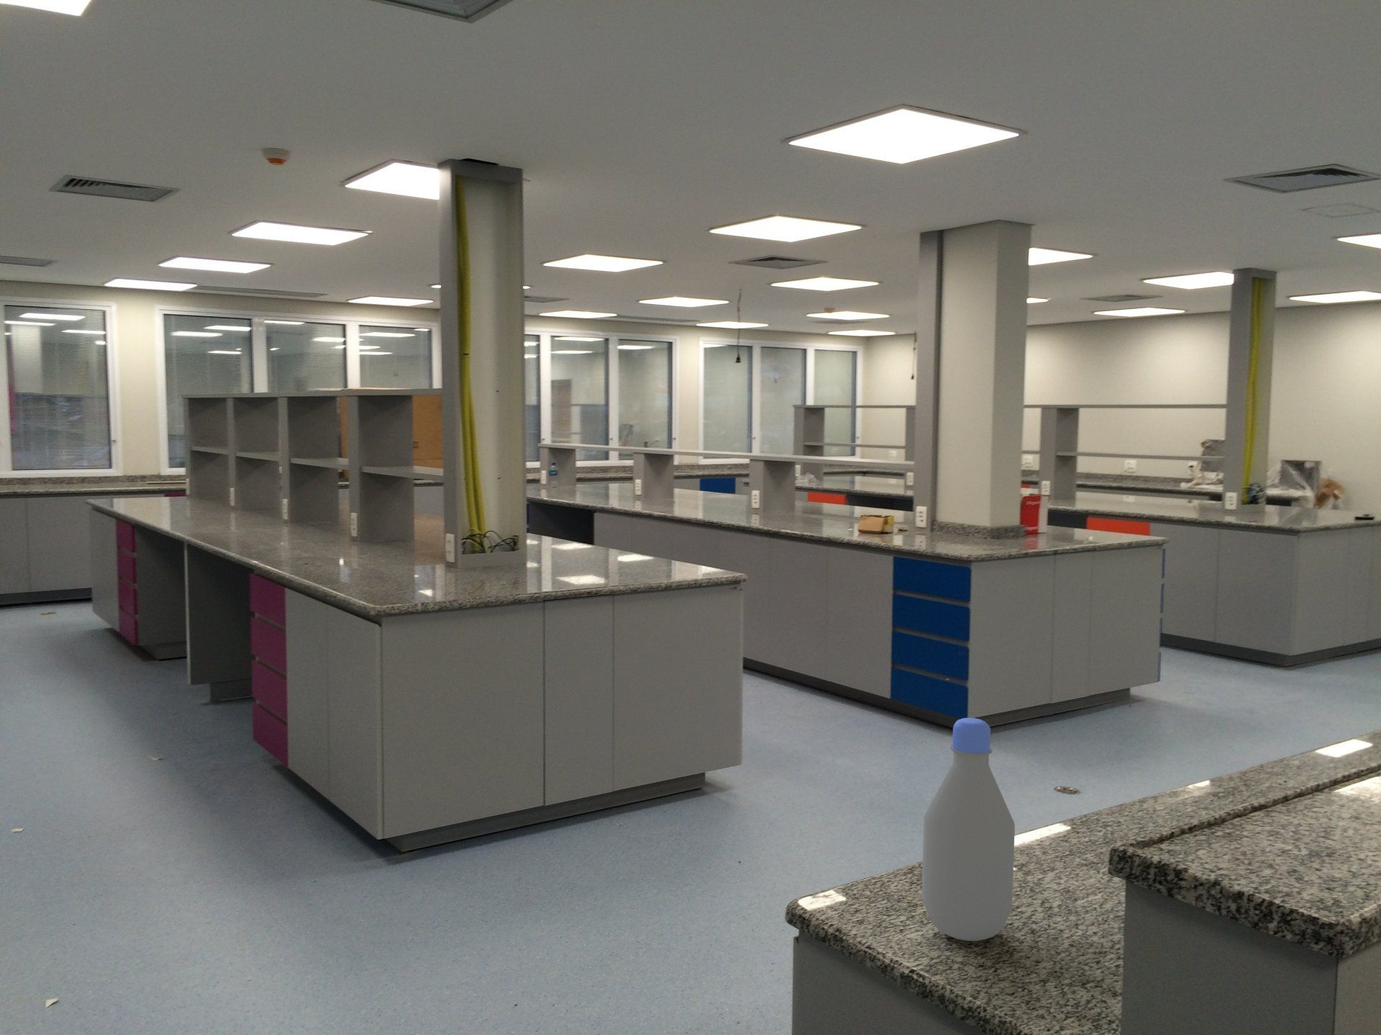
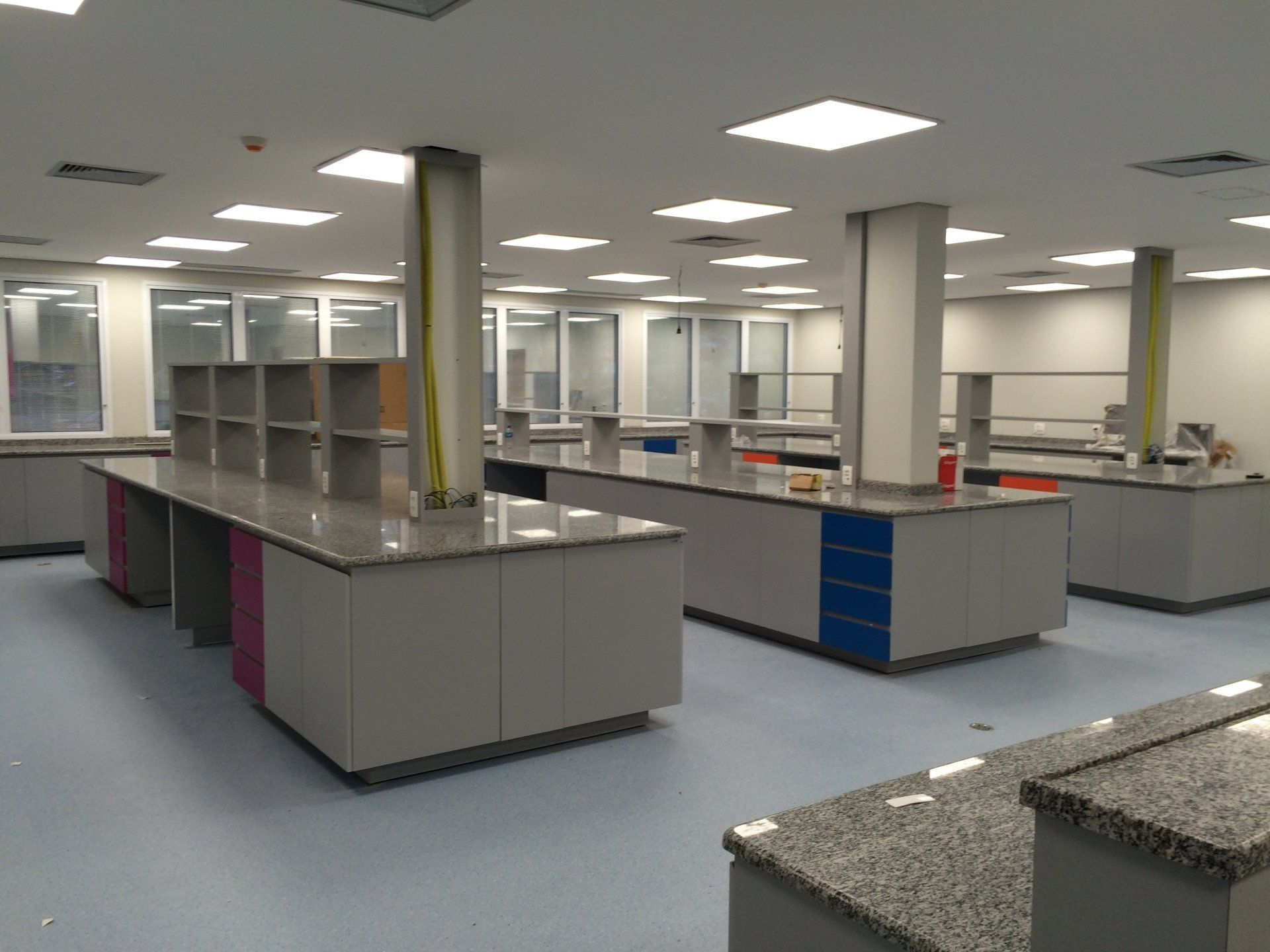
- bottle (968, 826)
